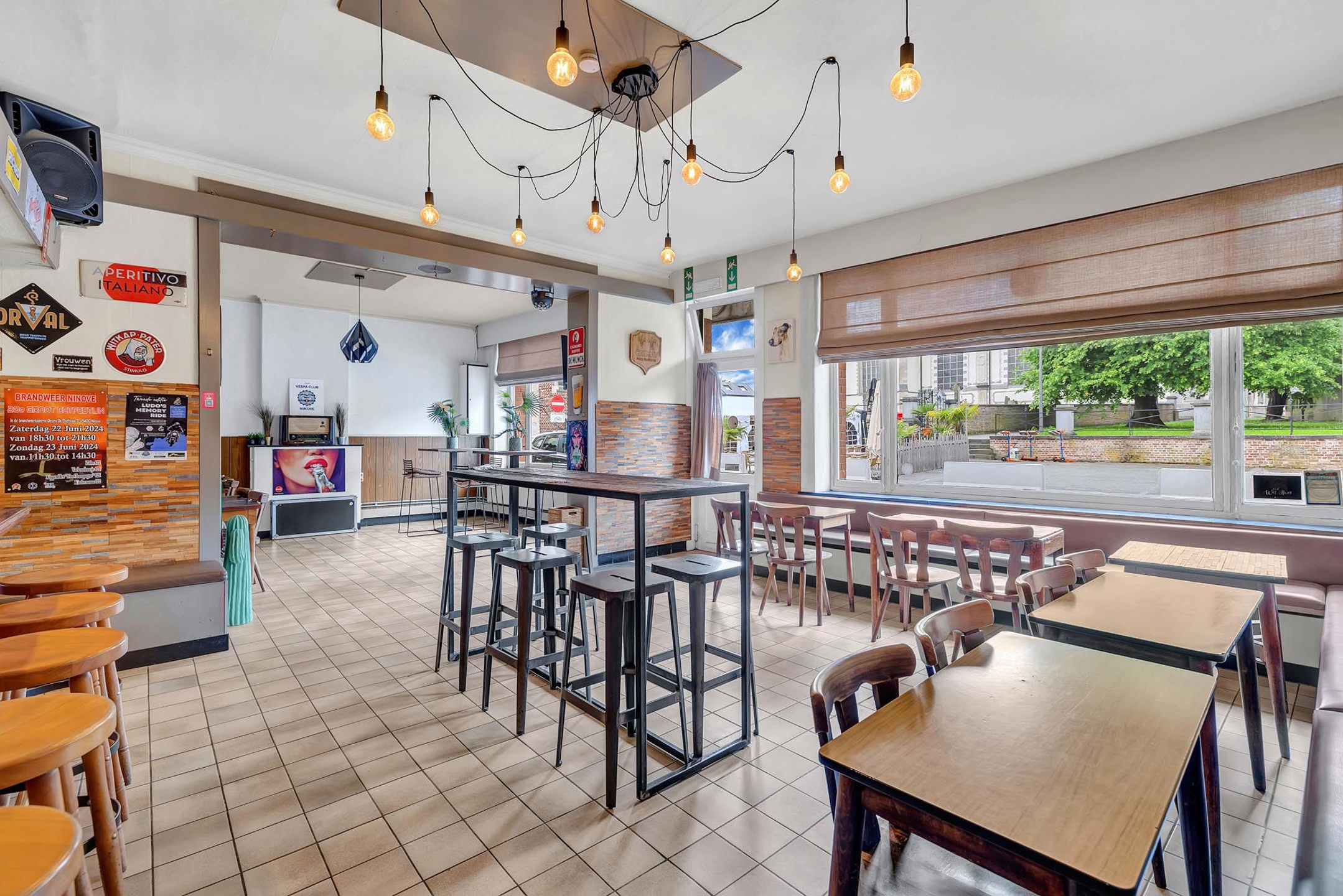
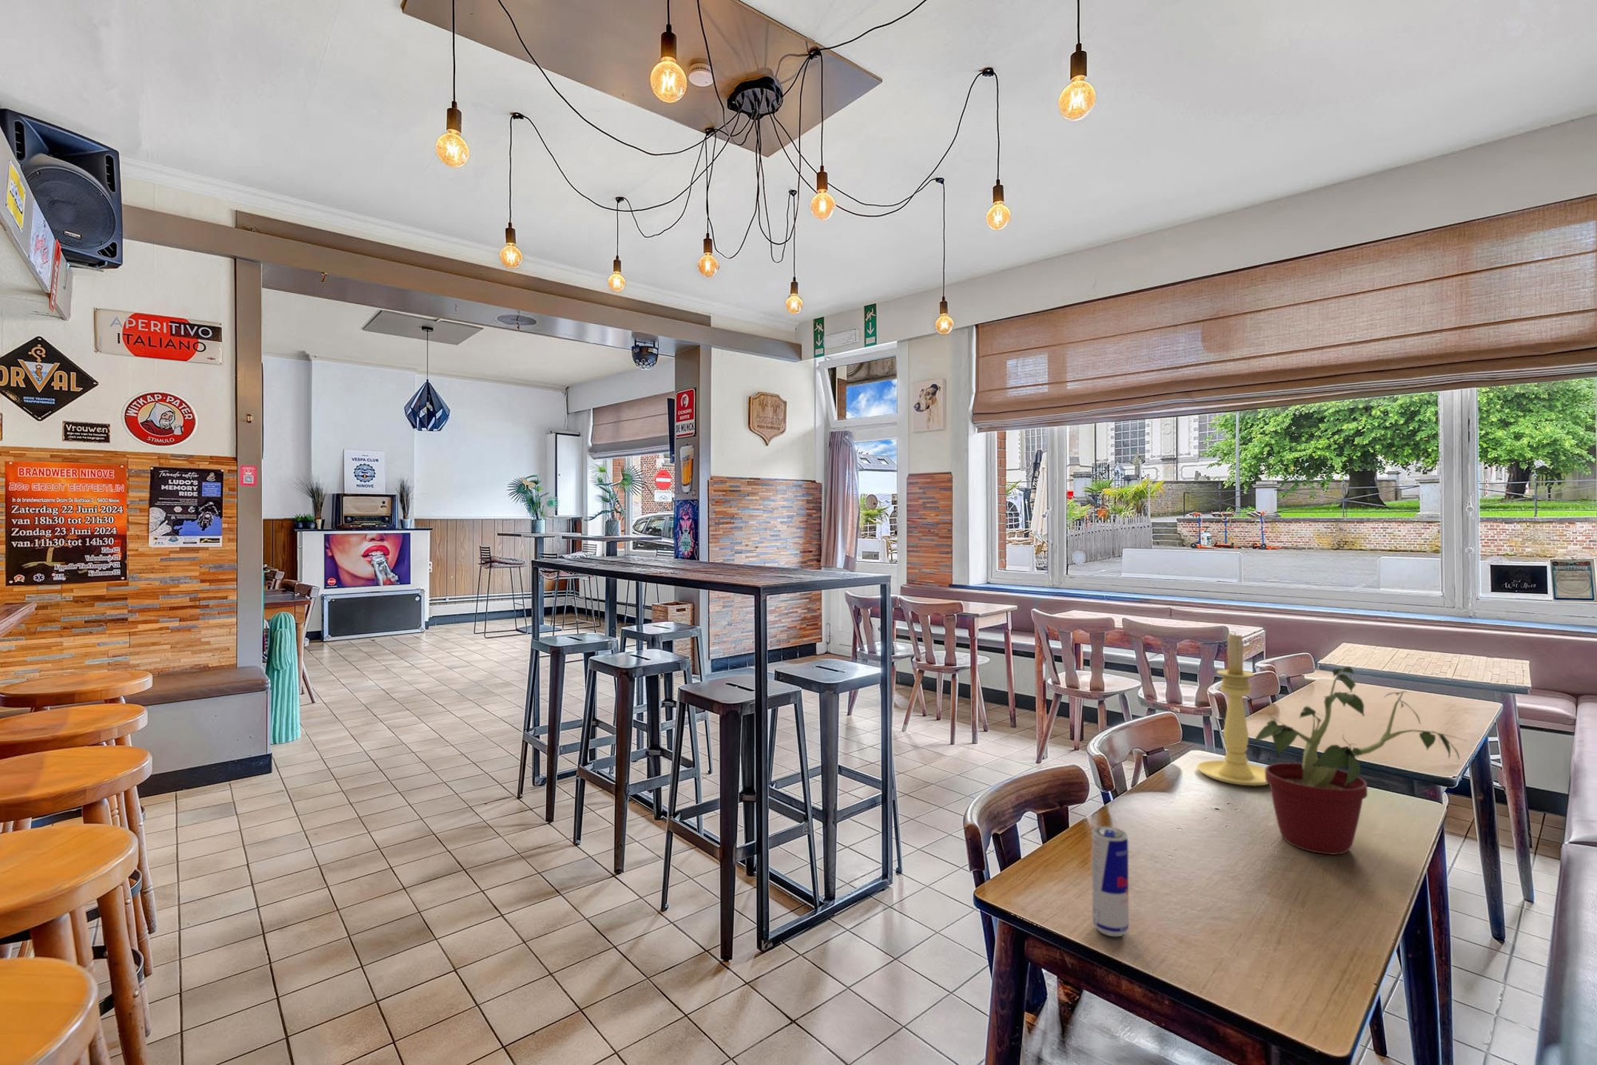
+ potted plant (1356, 761)
+ candle holder (1236, 704)
+ beverage can (1111, 880)
